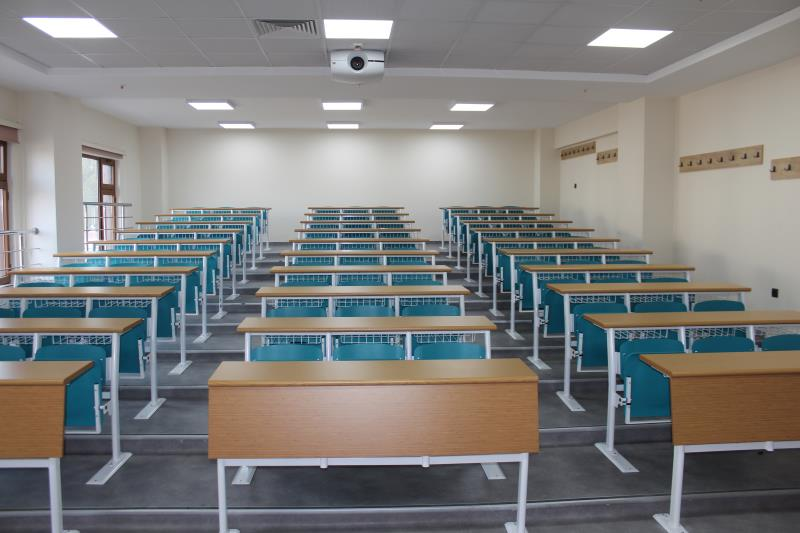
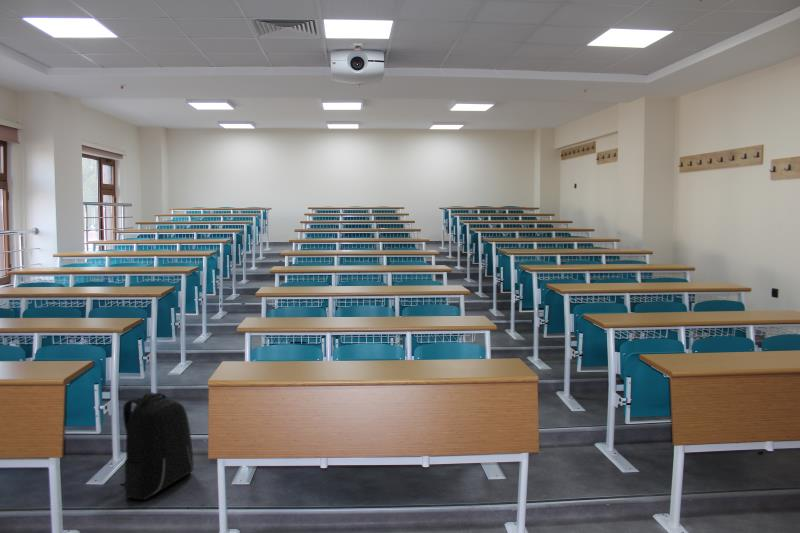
+ backpack (152, 439)
